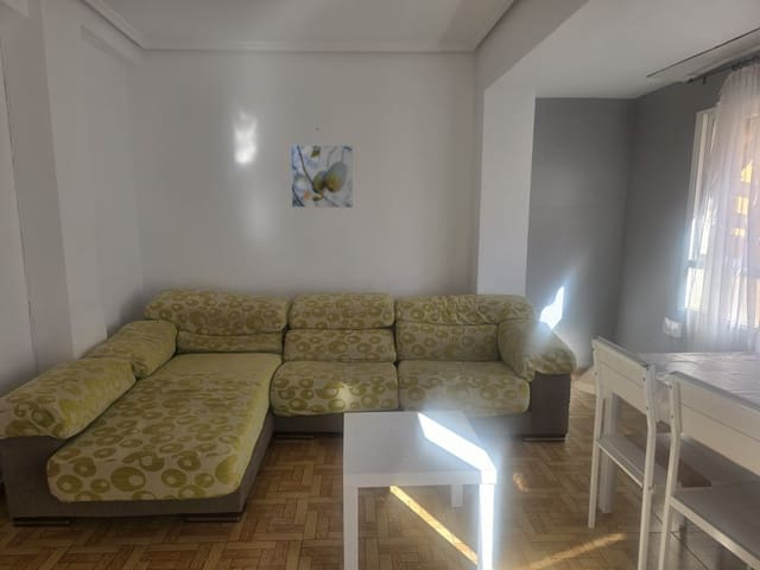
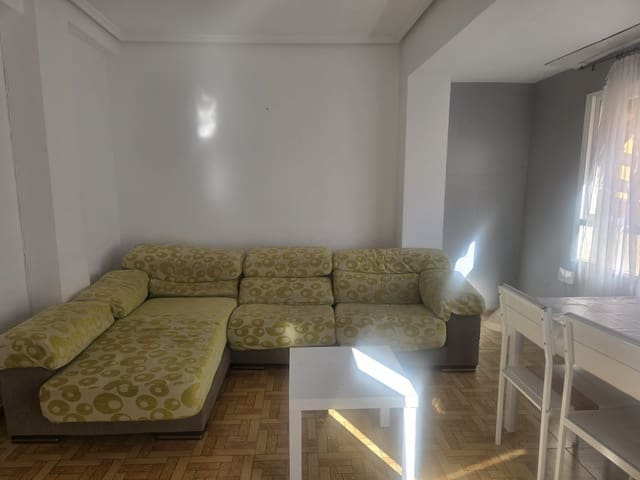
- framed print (322, 177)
